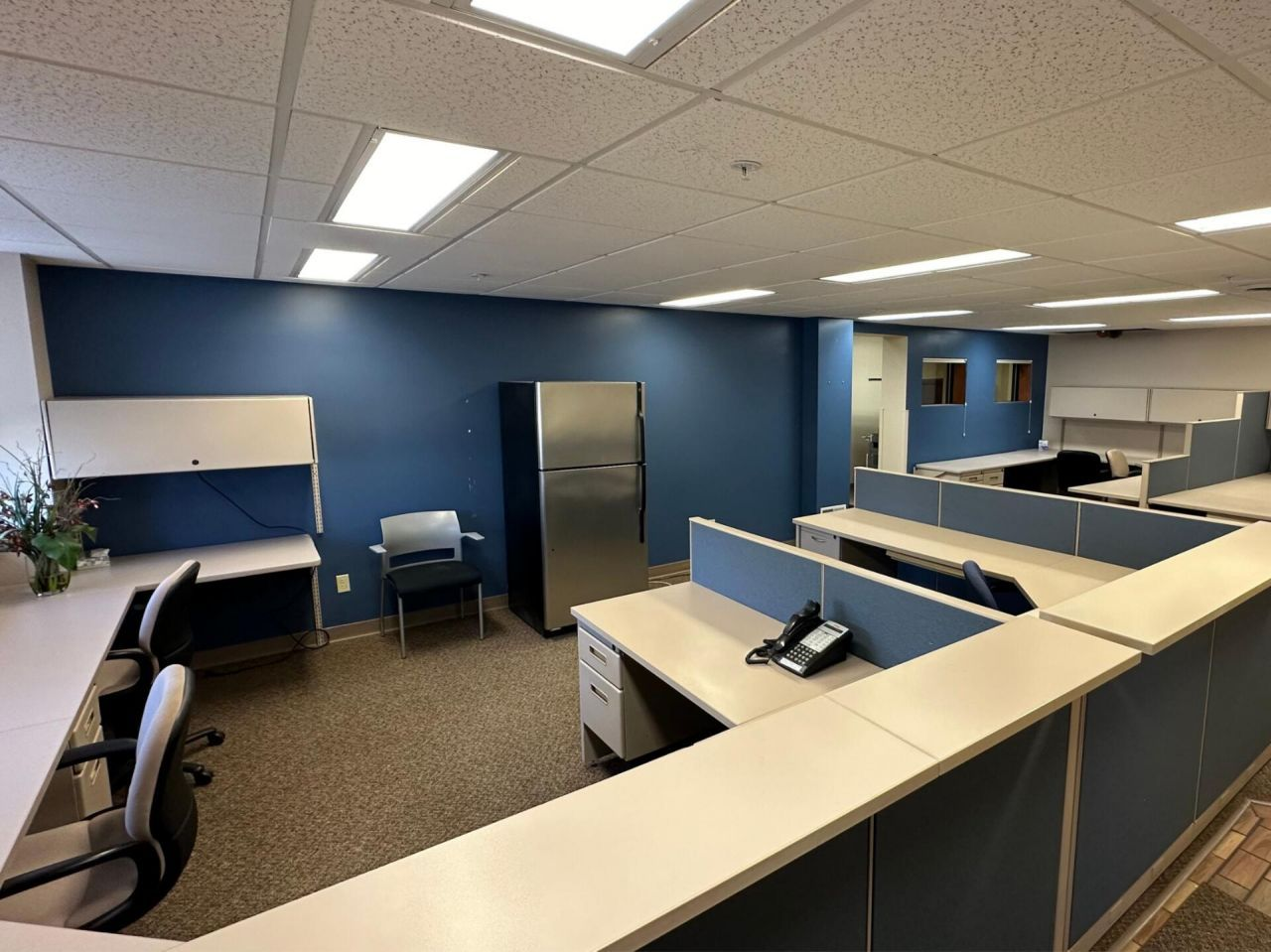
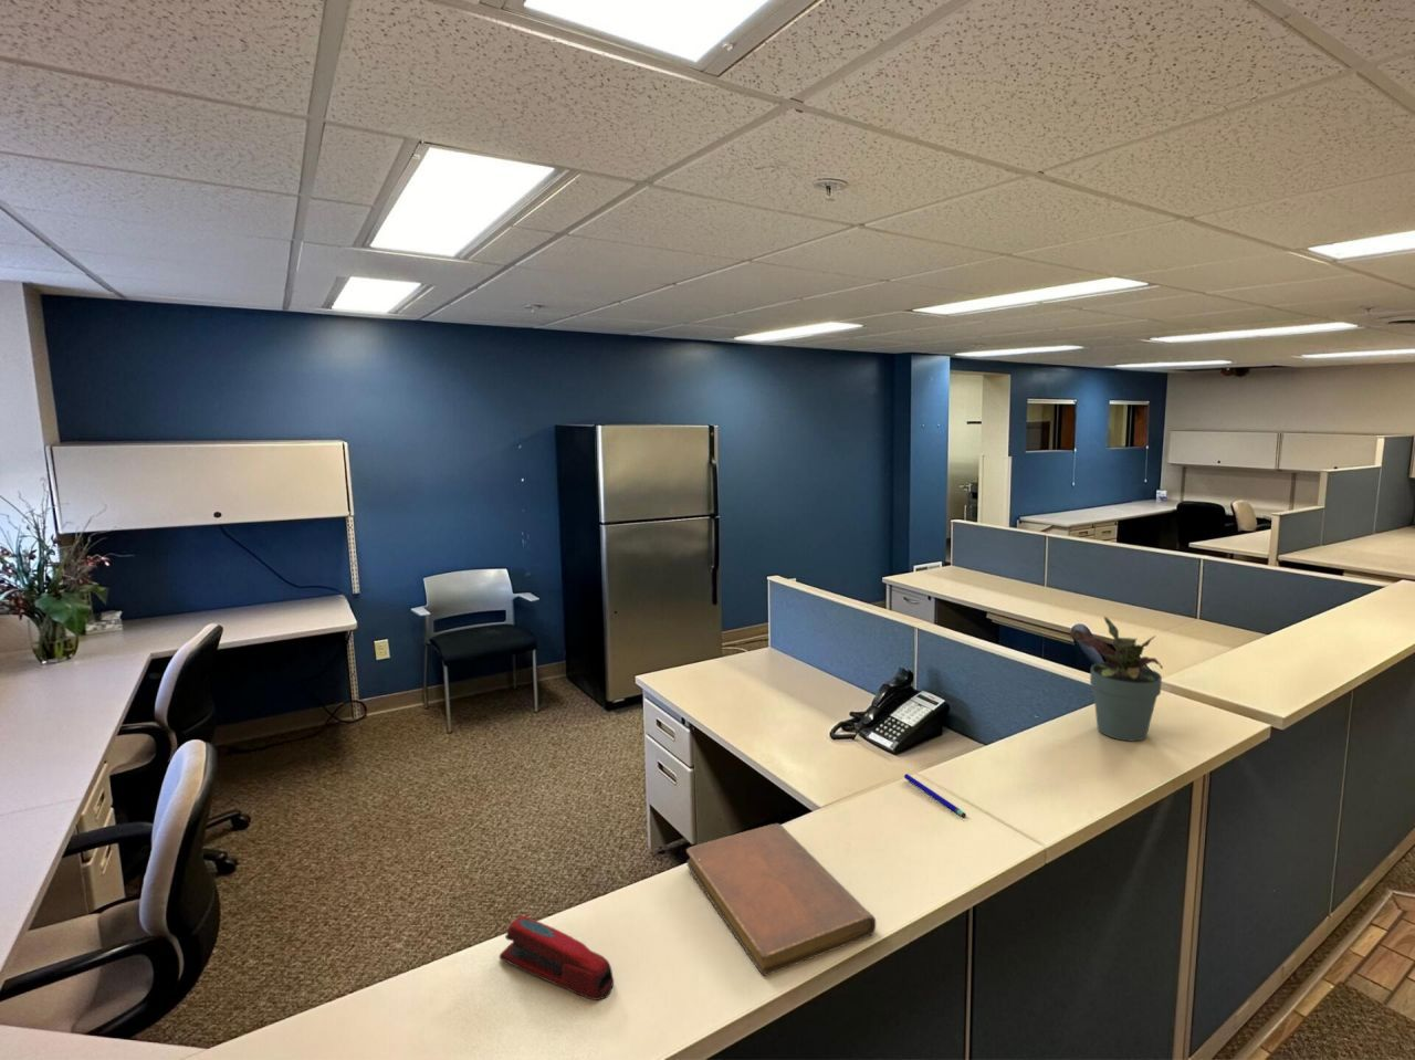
+ potted plant (1112, 673)
+ stapler (554, 952)
+ pen (933, 795)
+ notebook (773, 887)
